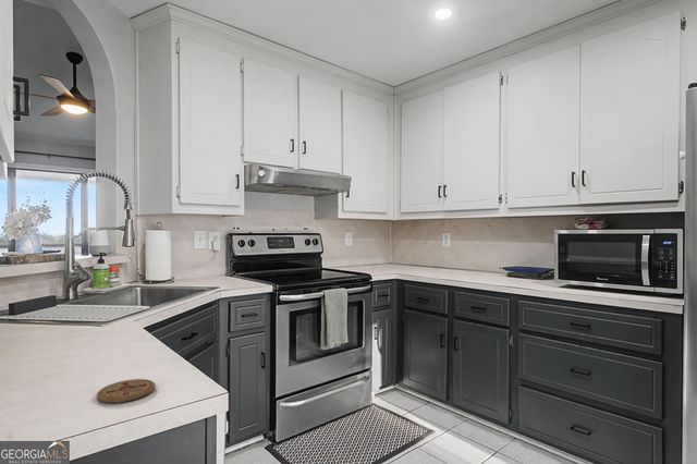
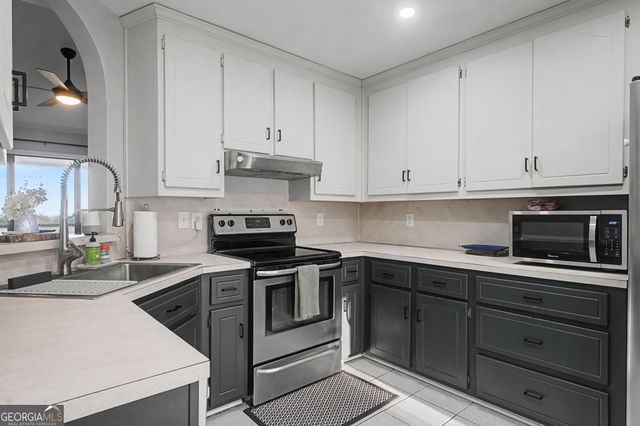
- coaster (126, 390)
